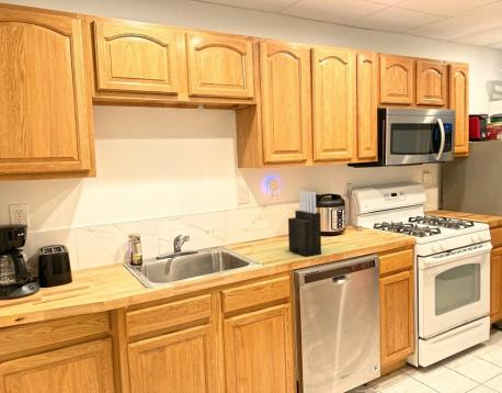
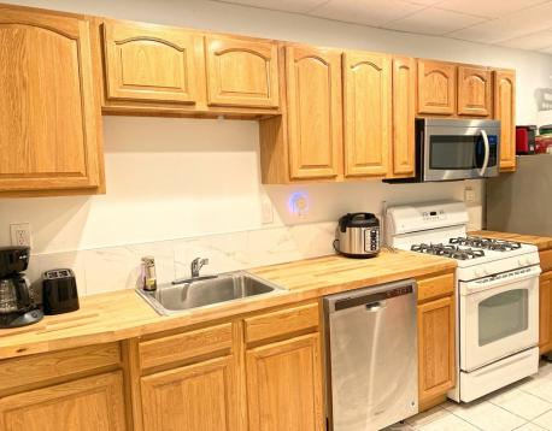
- knife block (301, 222)
